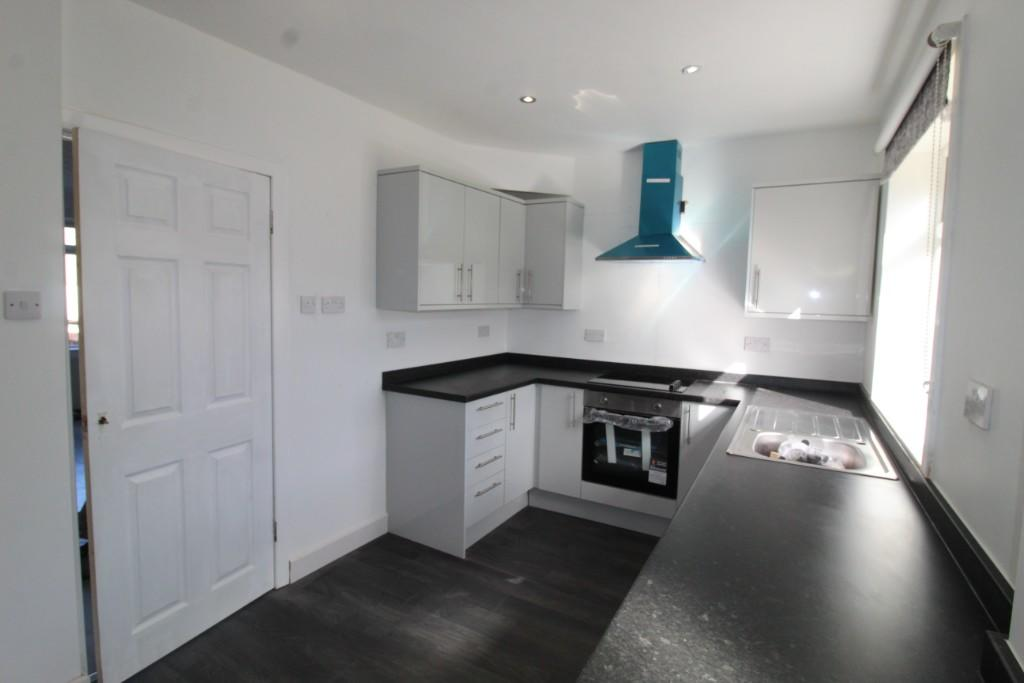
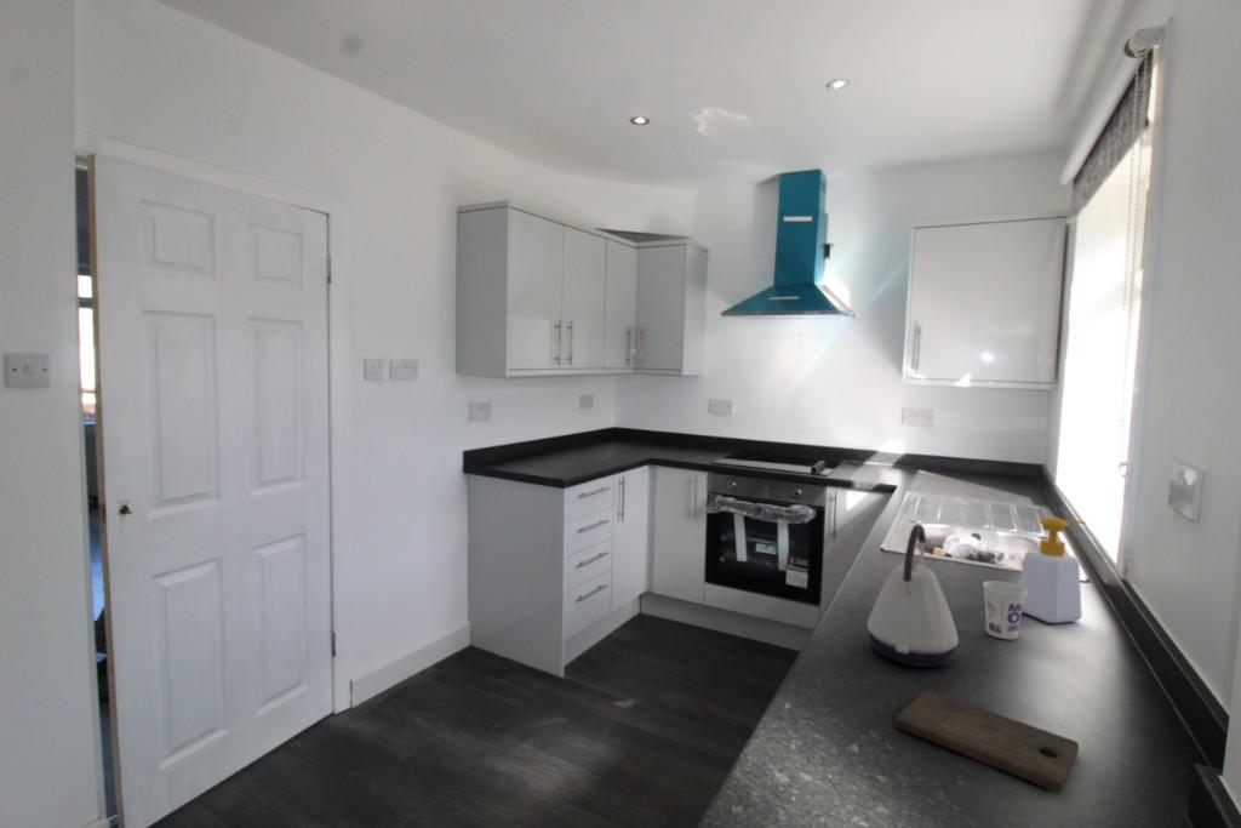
+ cutting board (983, 733)
+ cup (1002, 610)
+ soap bottle (1058, 566)
+ kettle (914, 588)
